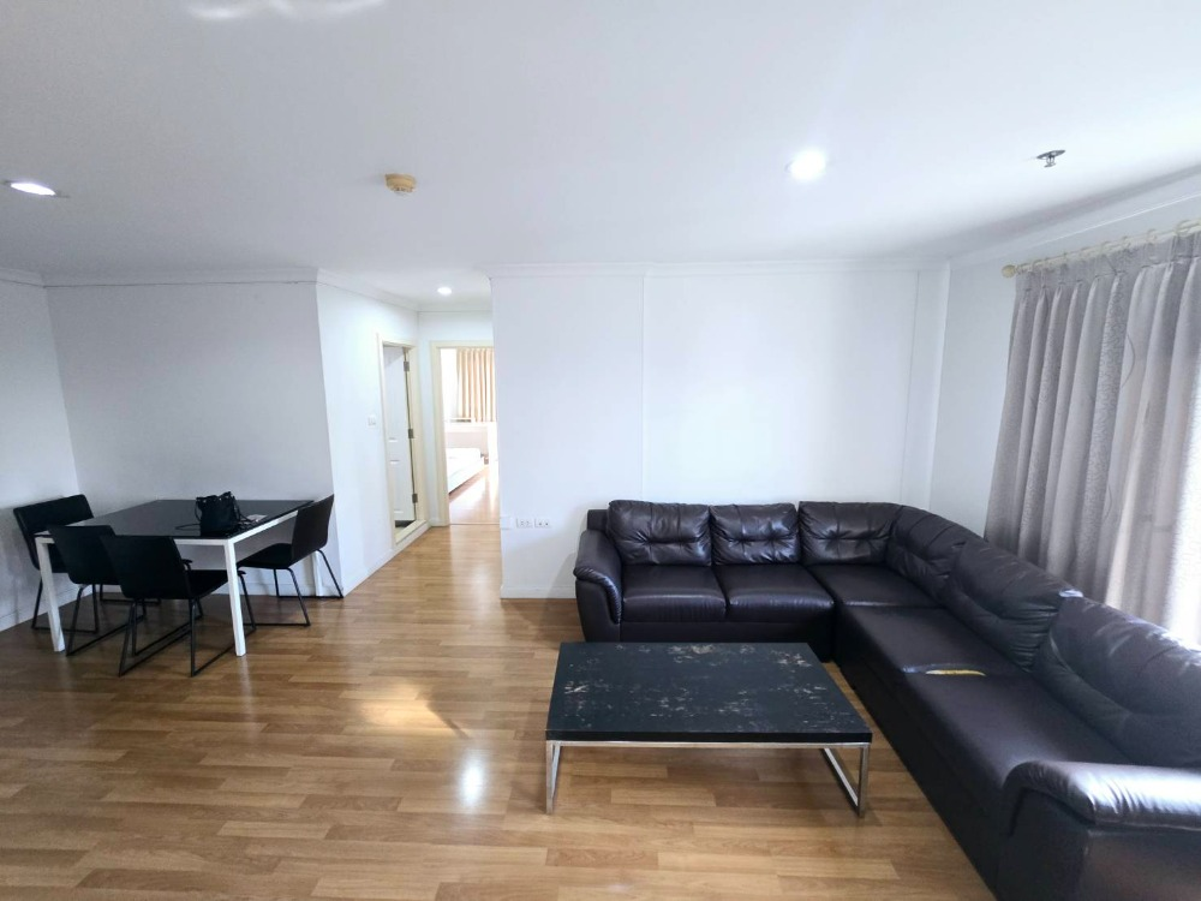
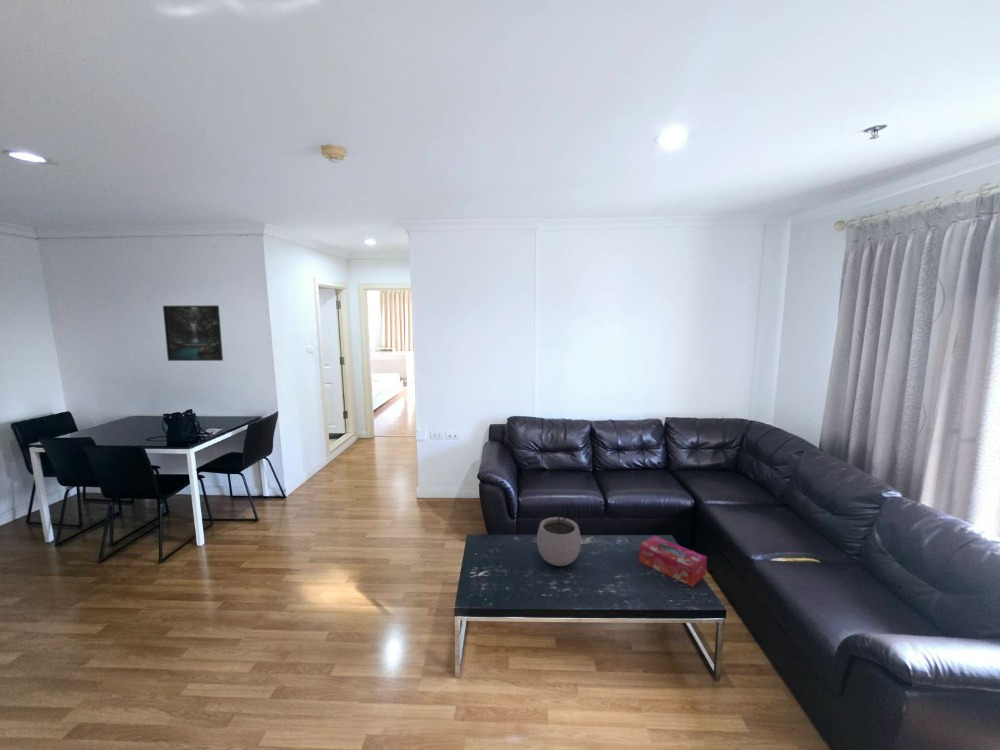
+ tissue box (671, 559)
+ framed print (193, 333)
+ plant pot (558, 535)
